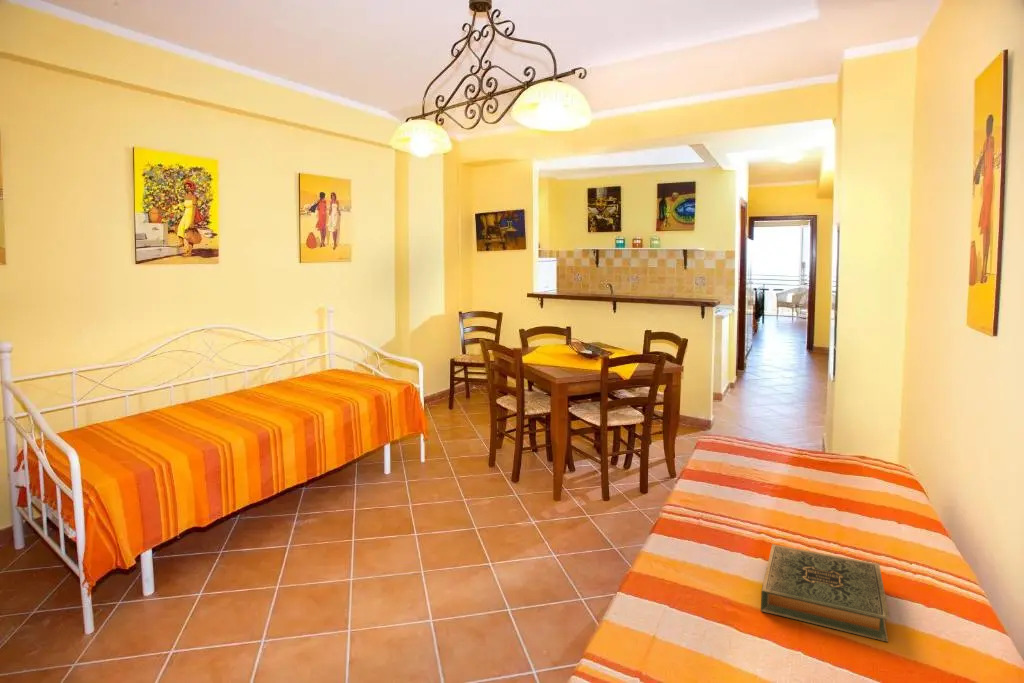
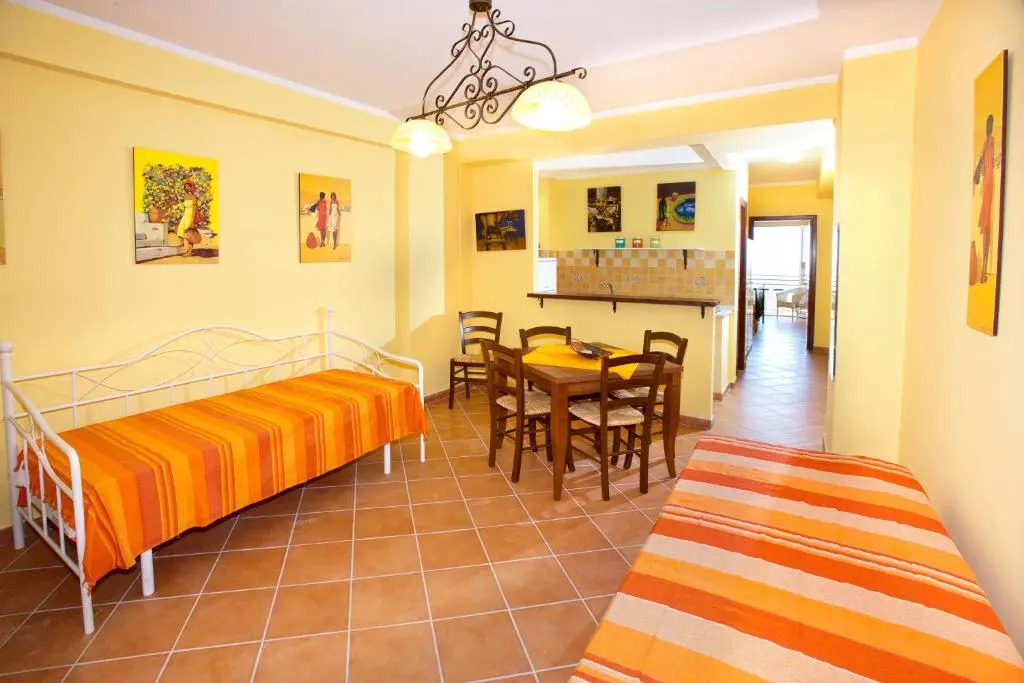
- hardback book (822, 586)
